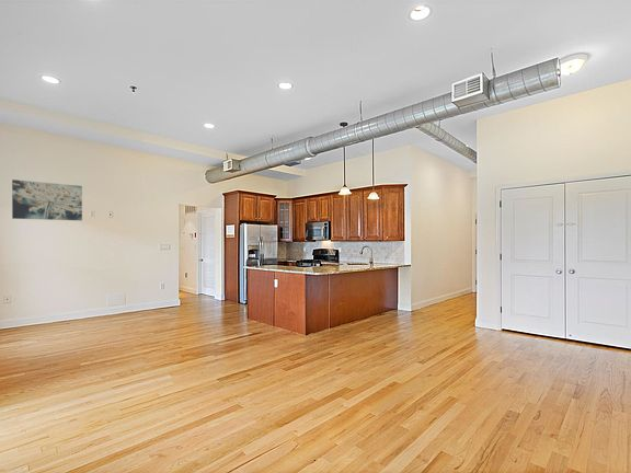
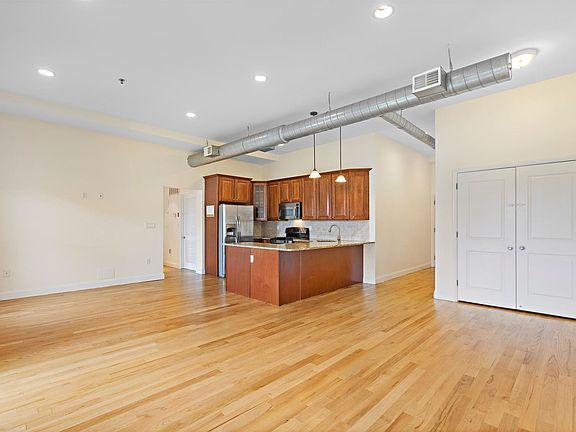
- wall art (48, 200)
